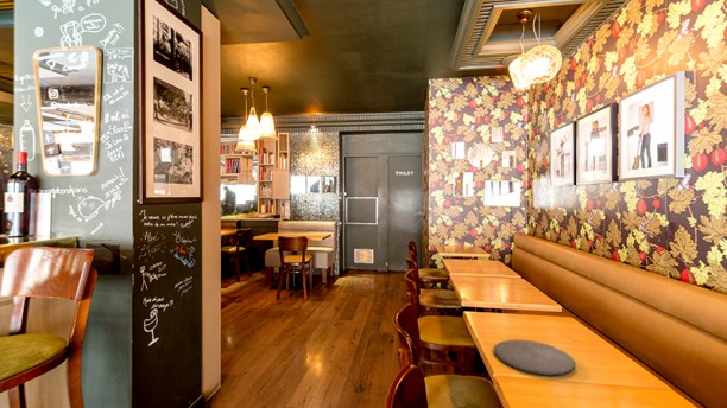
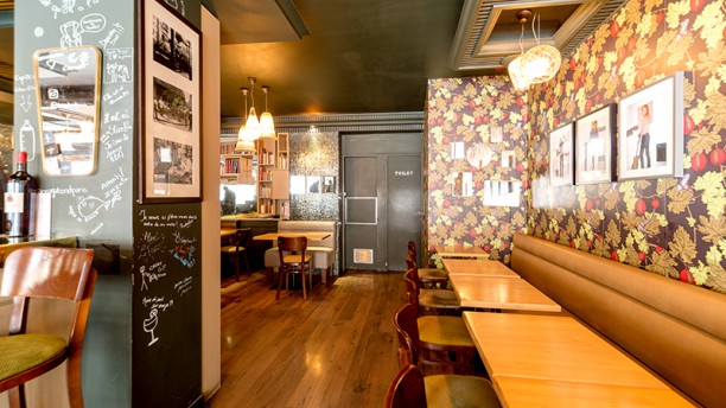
- plate (532, 356)
